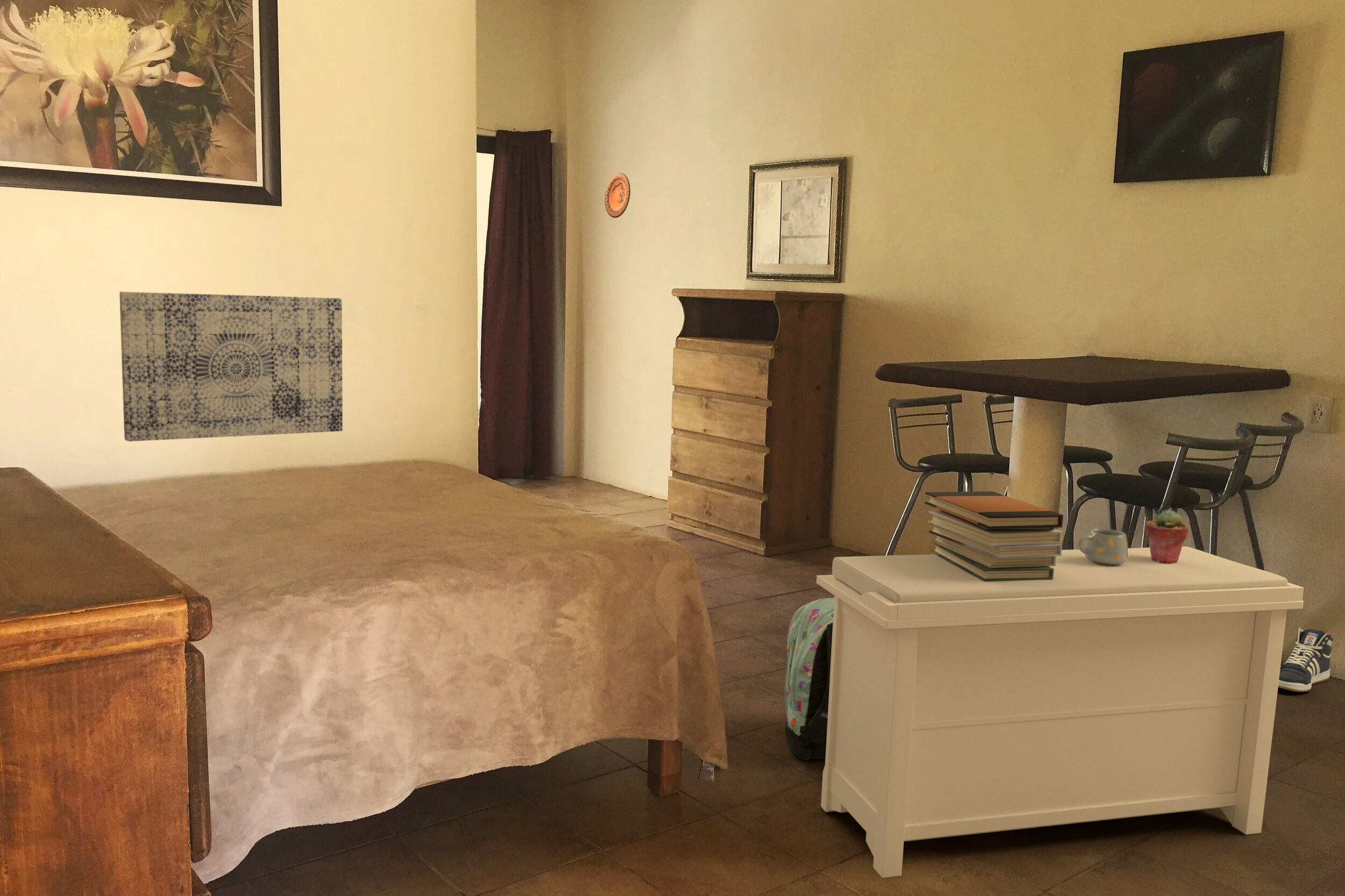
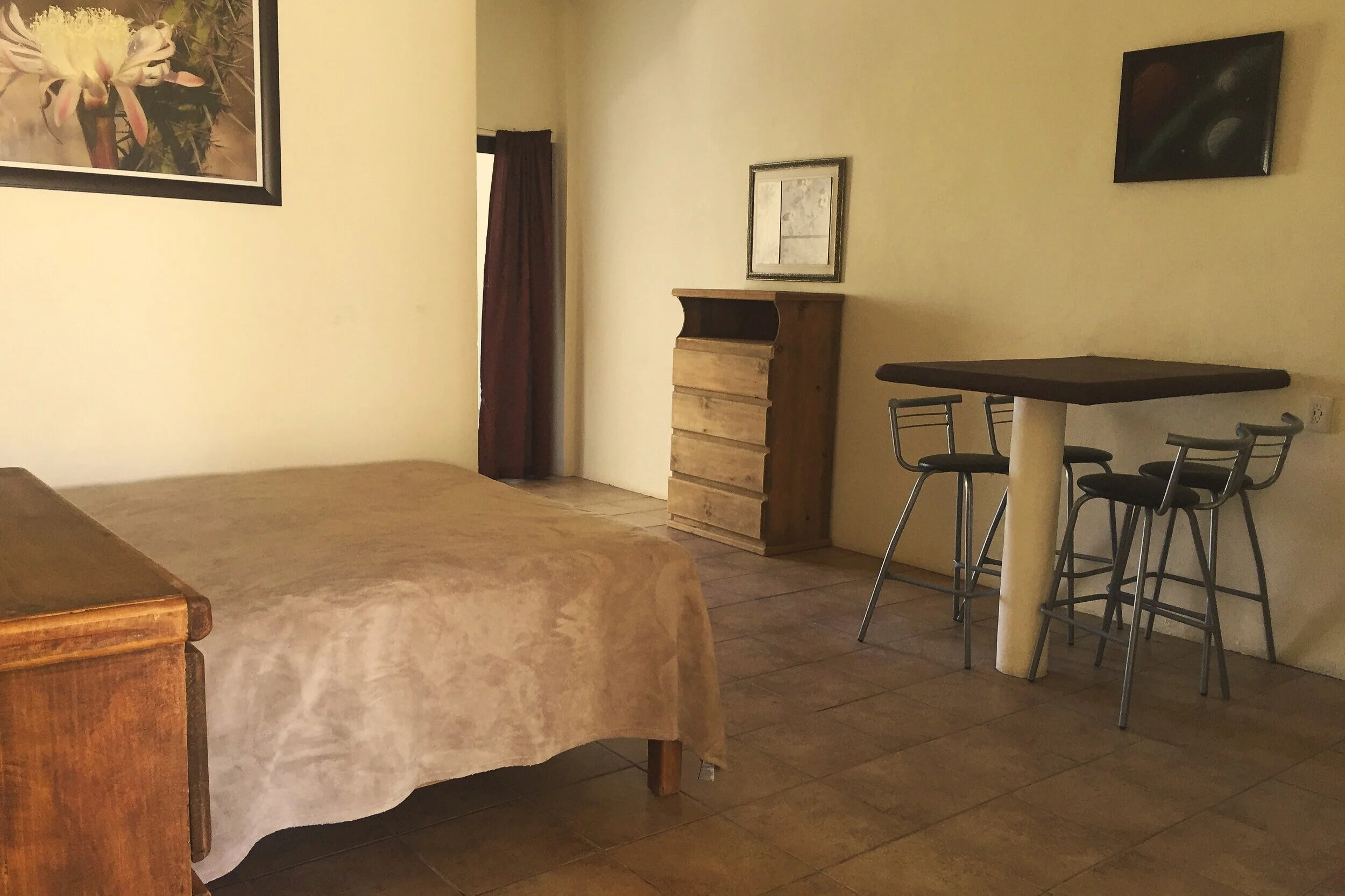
- wall art (238, 366)
- backpack (830, 673)
- bench (1047, 695)
- potted succulent (1166, 534)
- decorative plate (618, 195)
- sneaker (1302, 658)
- book stack (991, 534)
- mug (1101, 546)
